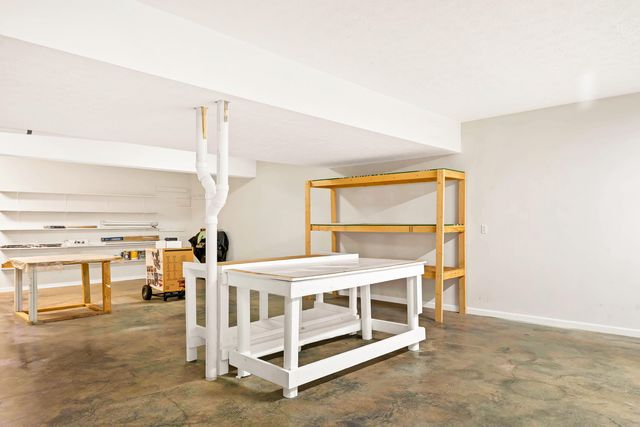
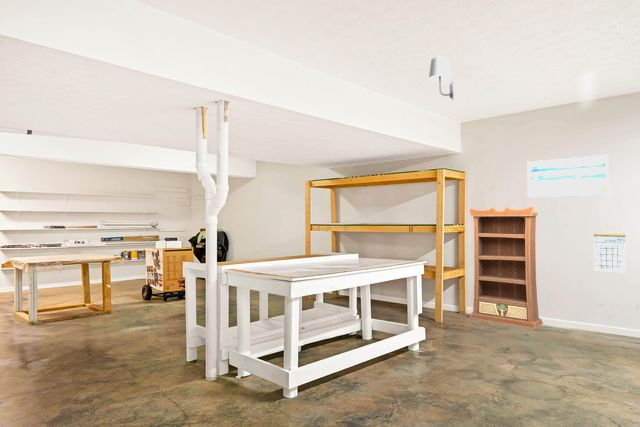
+ calendar (609, 248)
+ light fixture (440, 80)
+ wall art (566, 177)
+ bookcase (504, 263)
